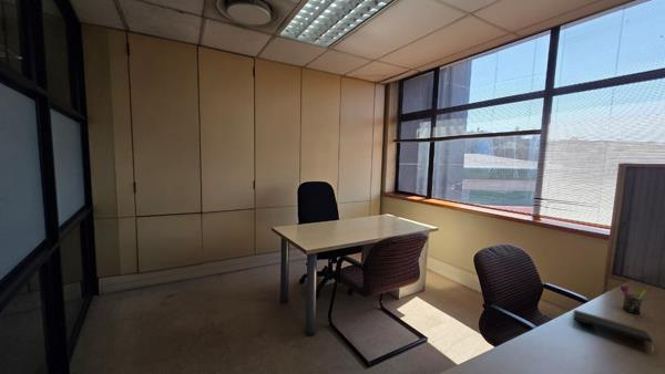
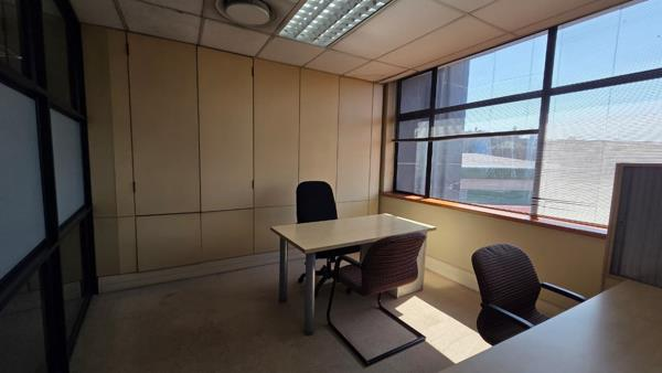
- pen holder (632, 299)
- notepad (608, 324)
